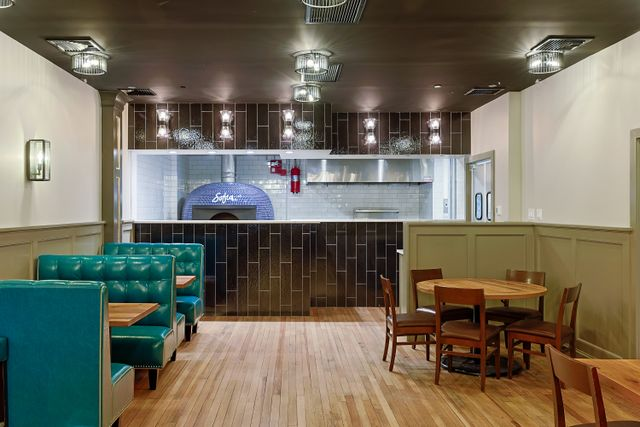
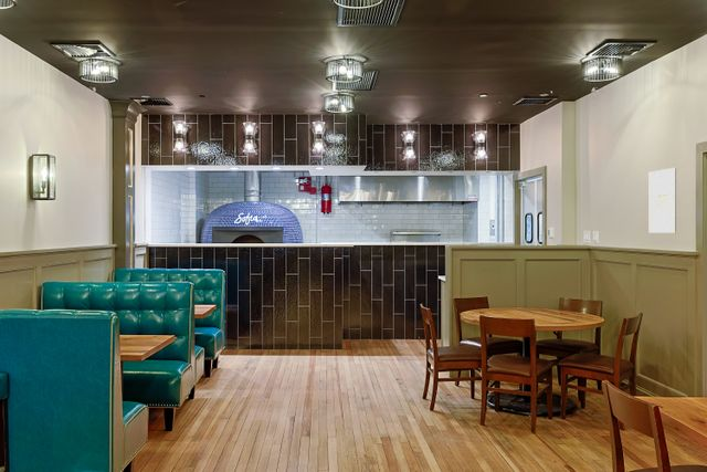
+ wall art (662, 201)
